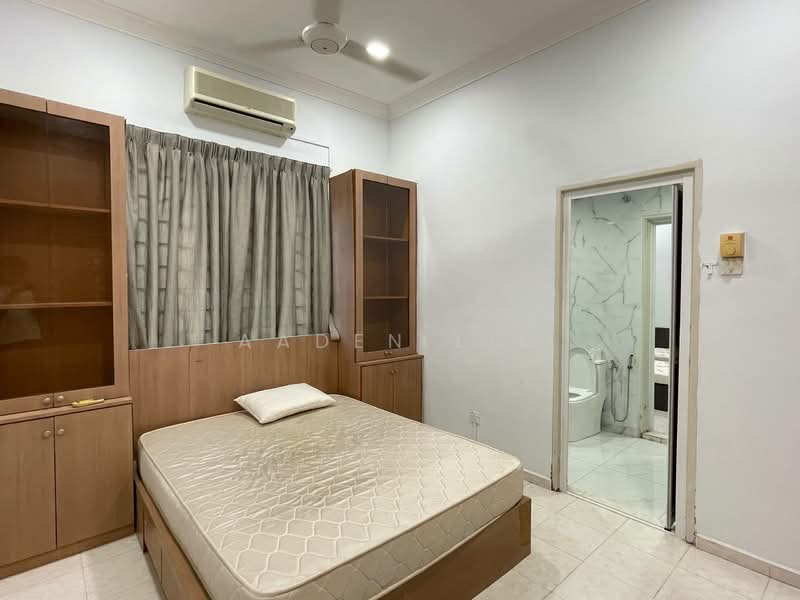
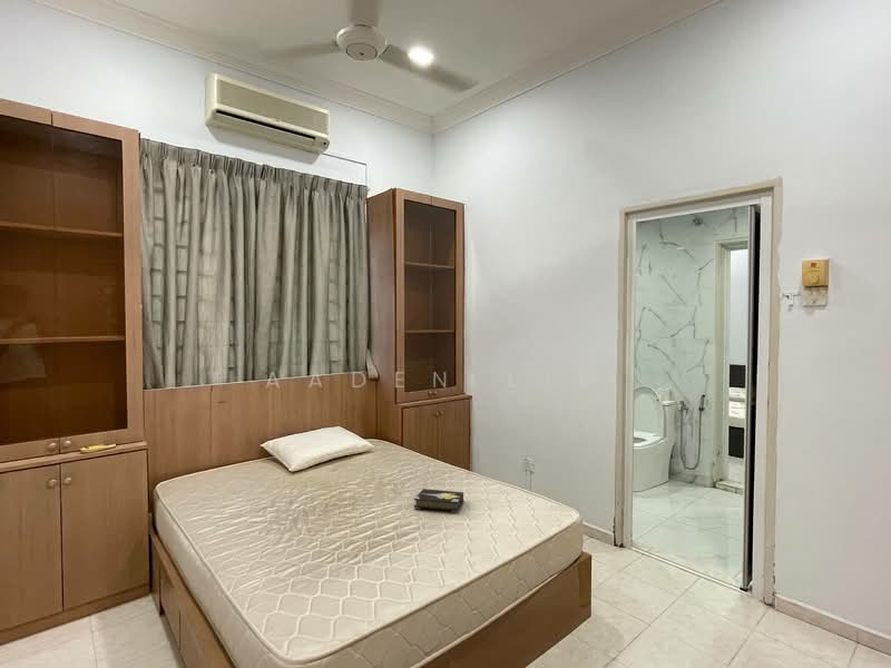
+ hardback book (439, 499)
